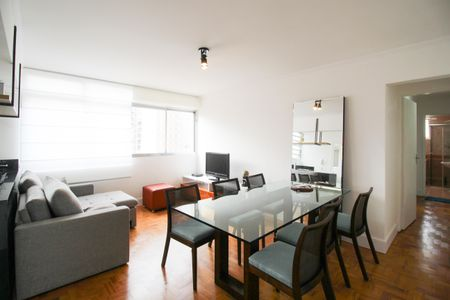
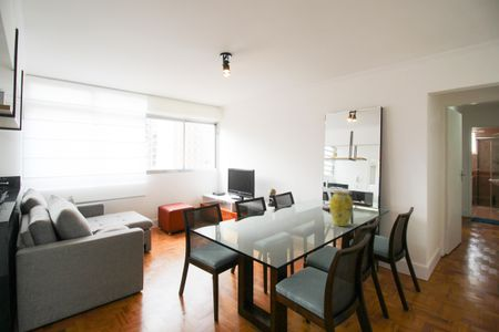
+ vase (340, 208)
